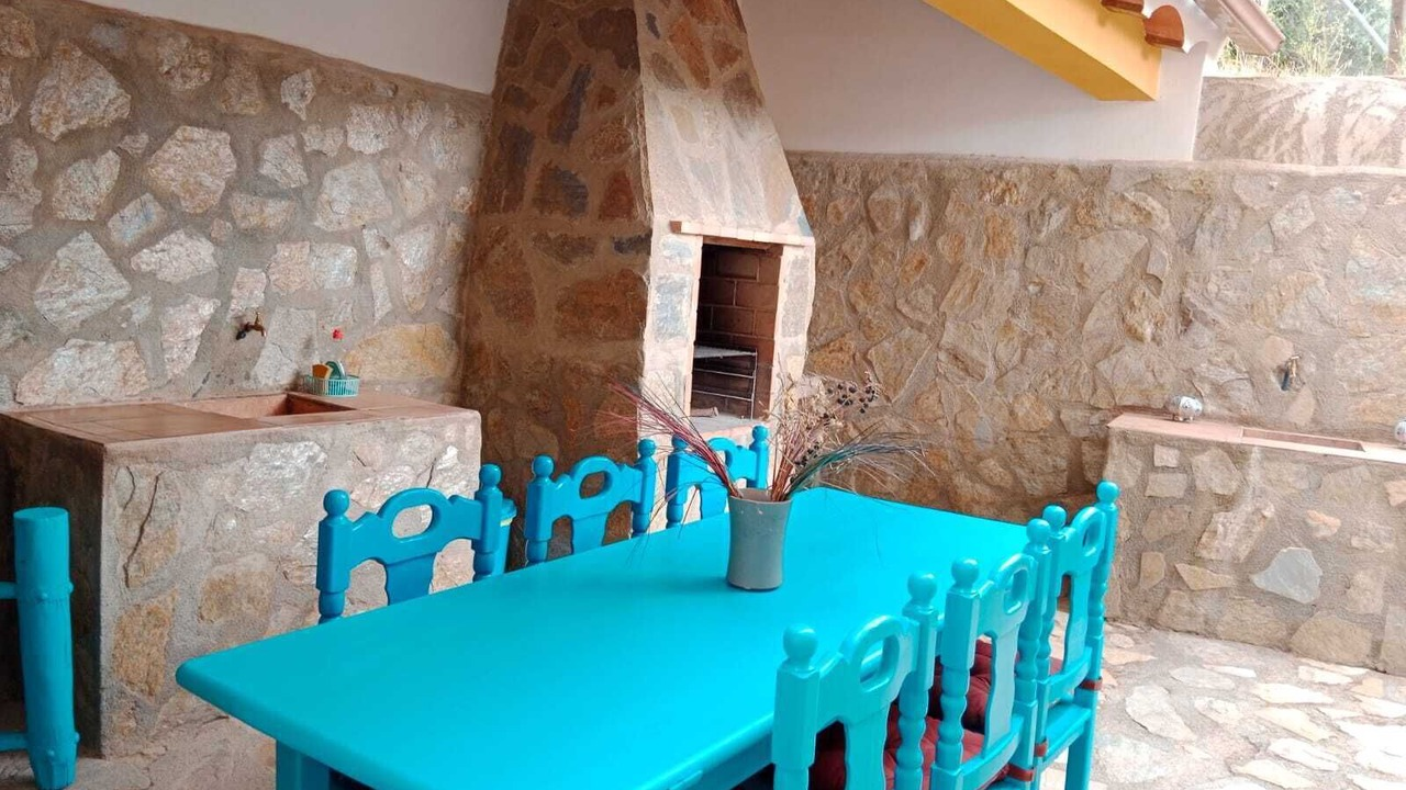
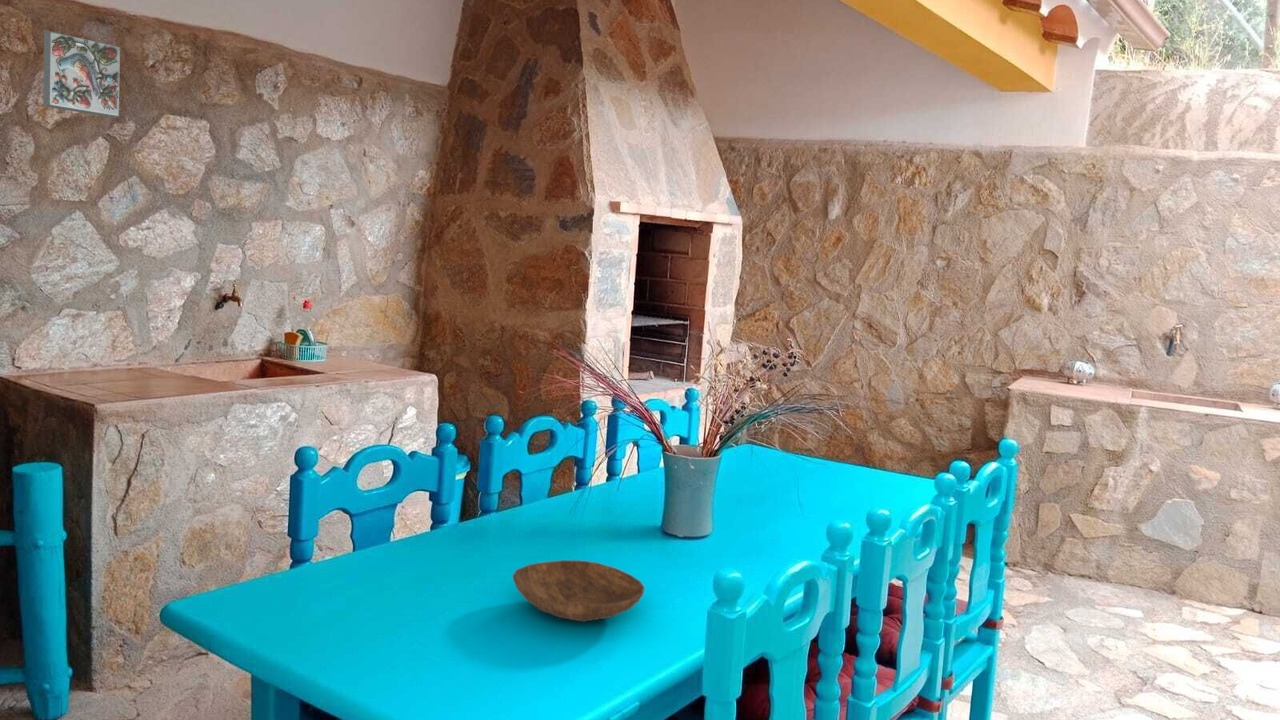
+ bowl (577, 596)
+ decorative tile (83, 75)
